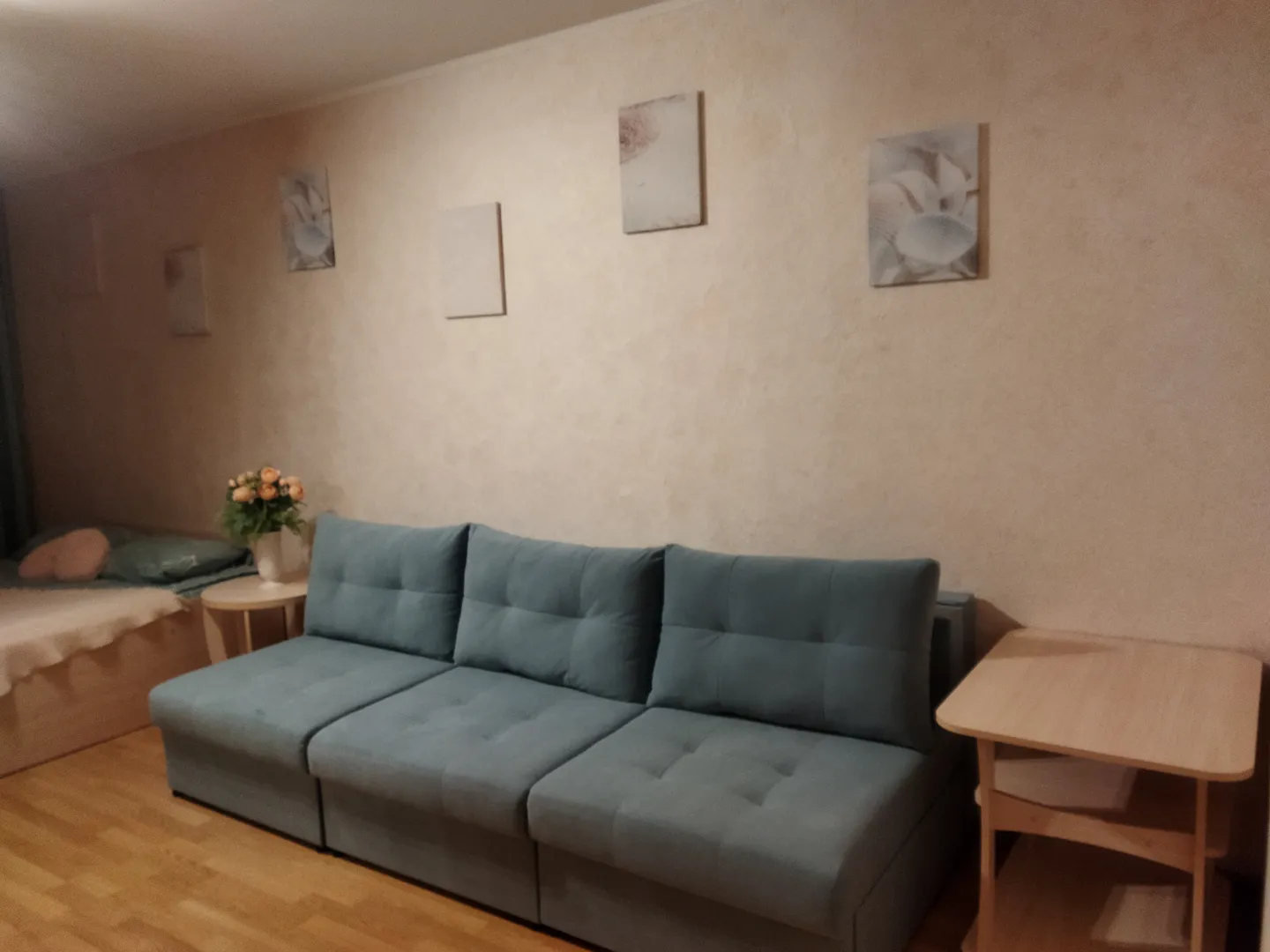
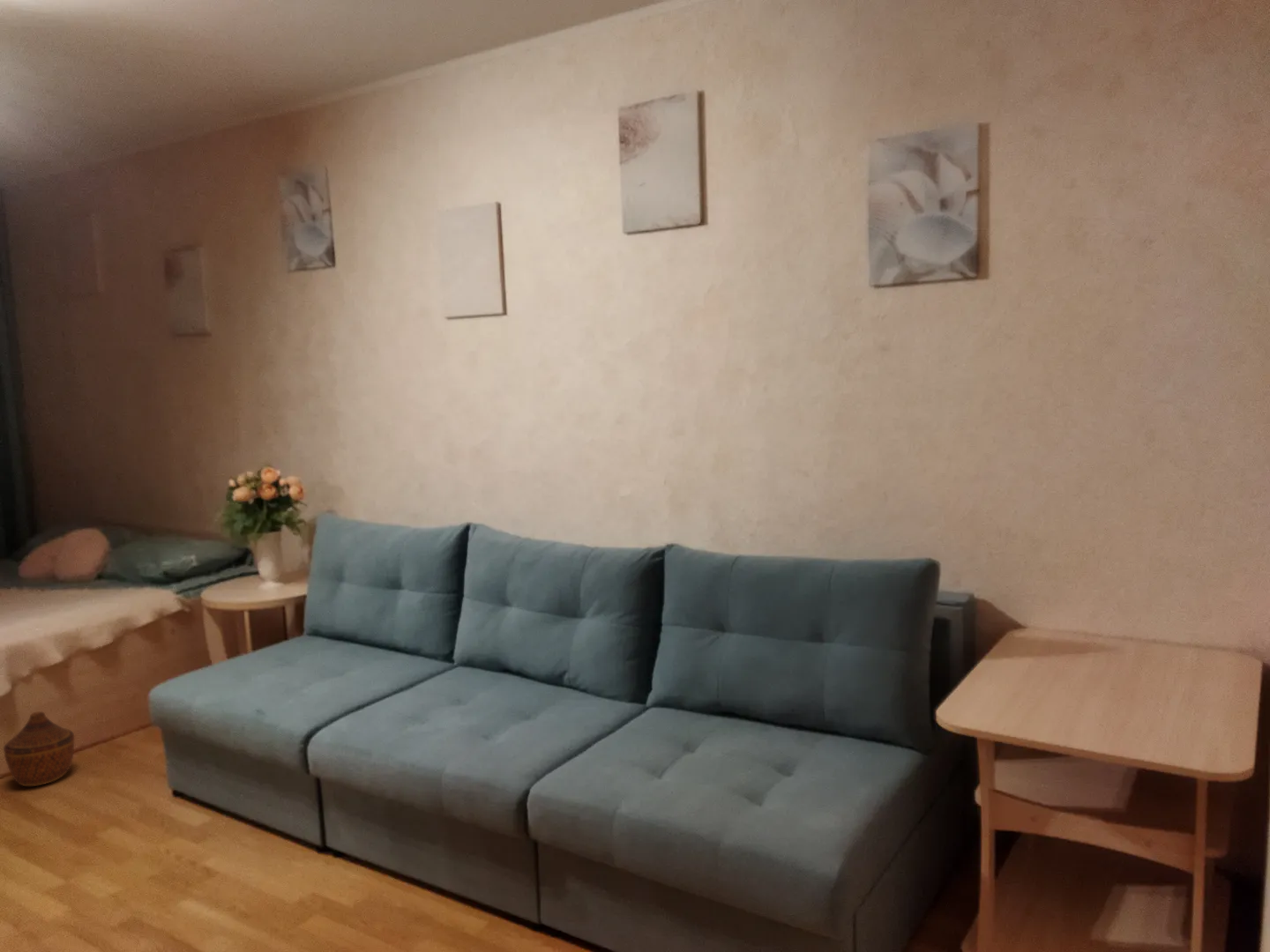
+ woven basket (40, 745)
